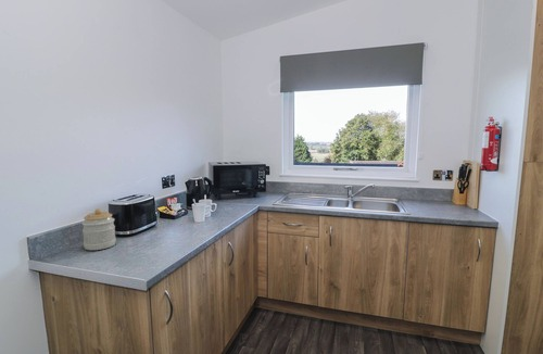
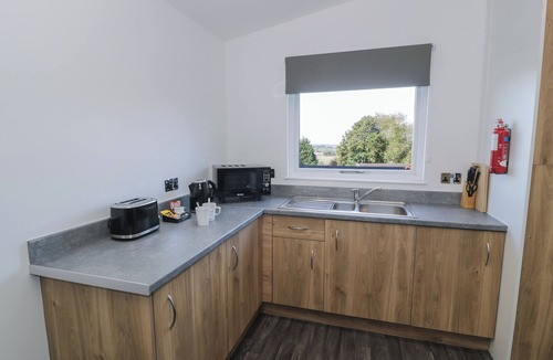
- jar (99, 227)
